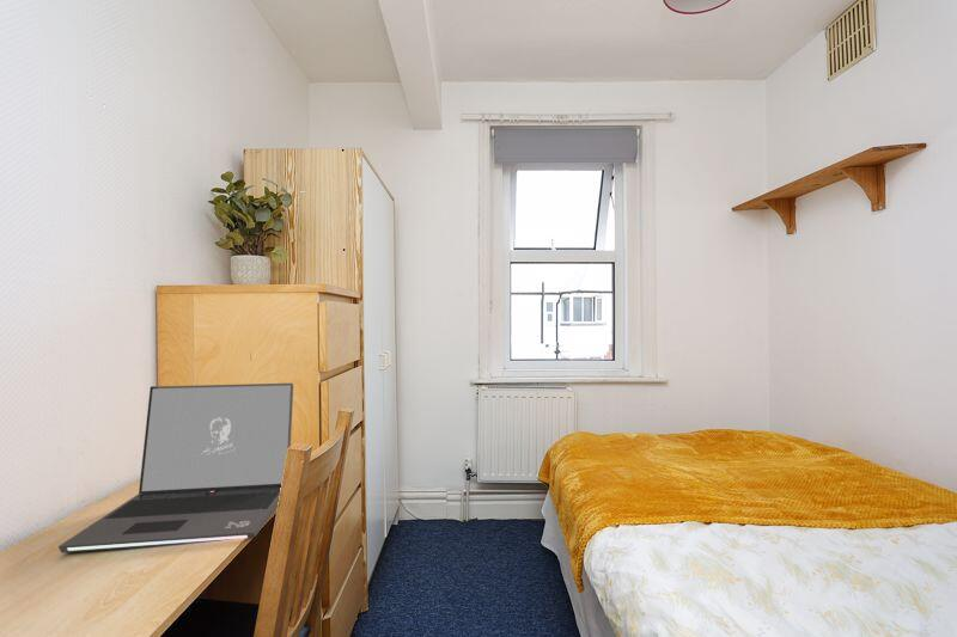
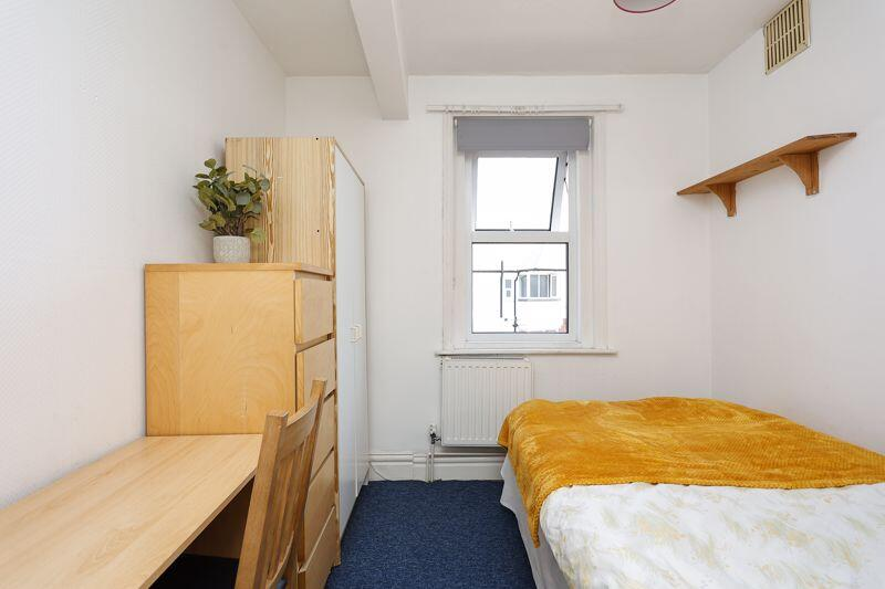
- laptop (196, 453)
